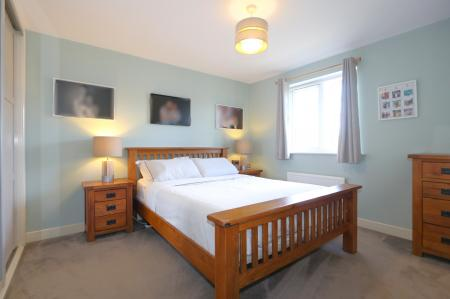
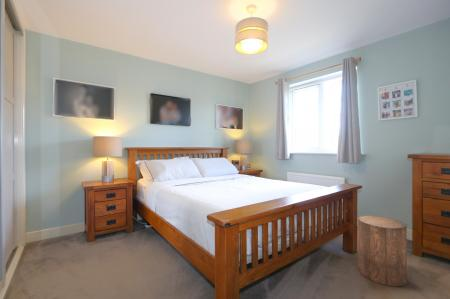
+ stool (381, 247)
